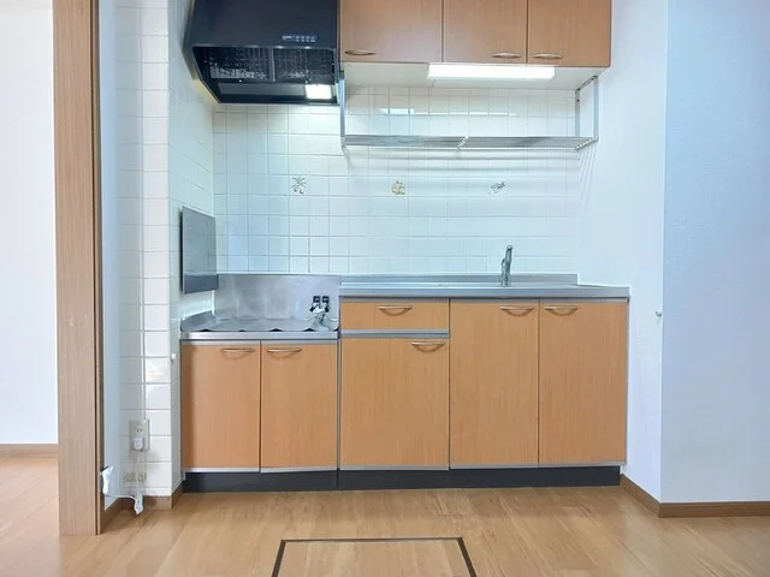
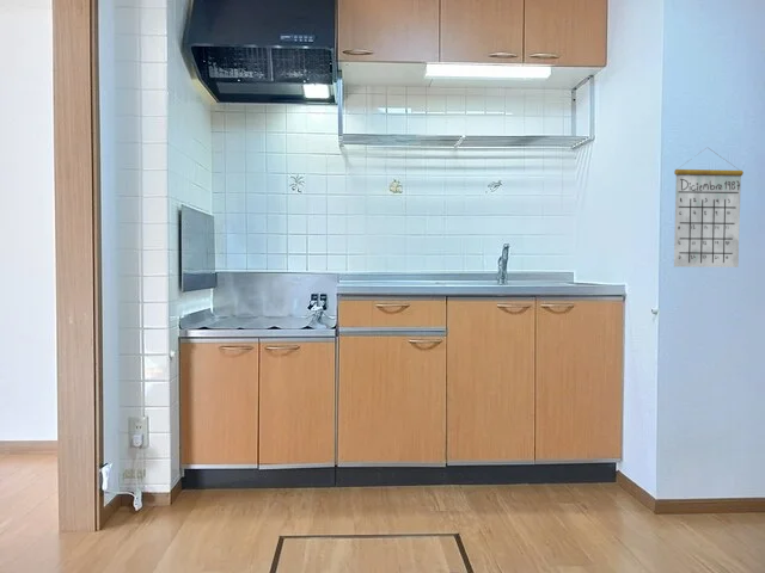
+ calendar (708, 207)
